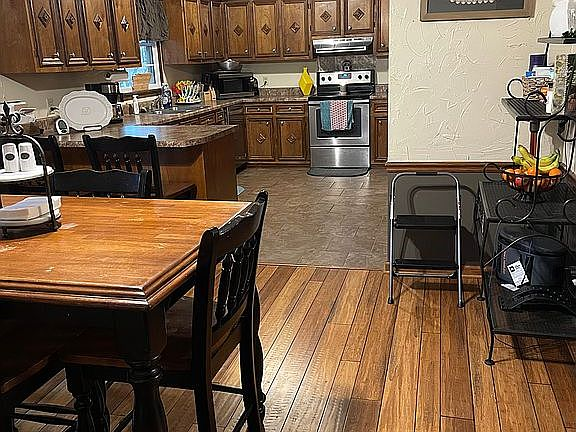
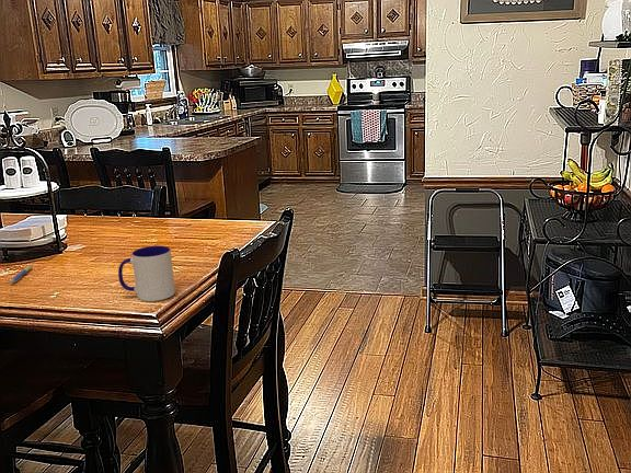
+ mug (146, 273)
+ pen (21, 273)
